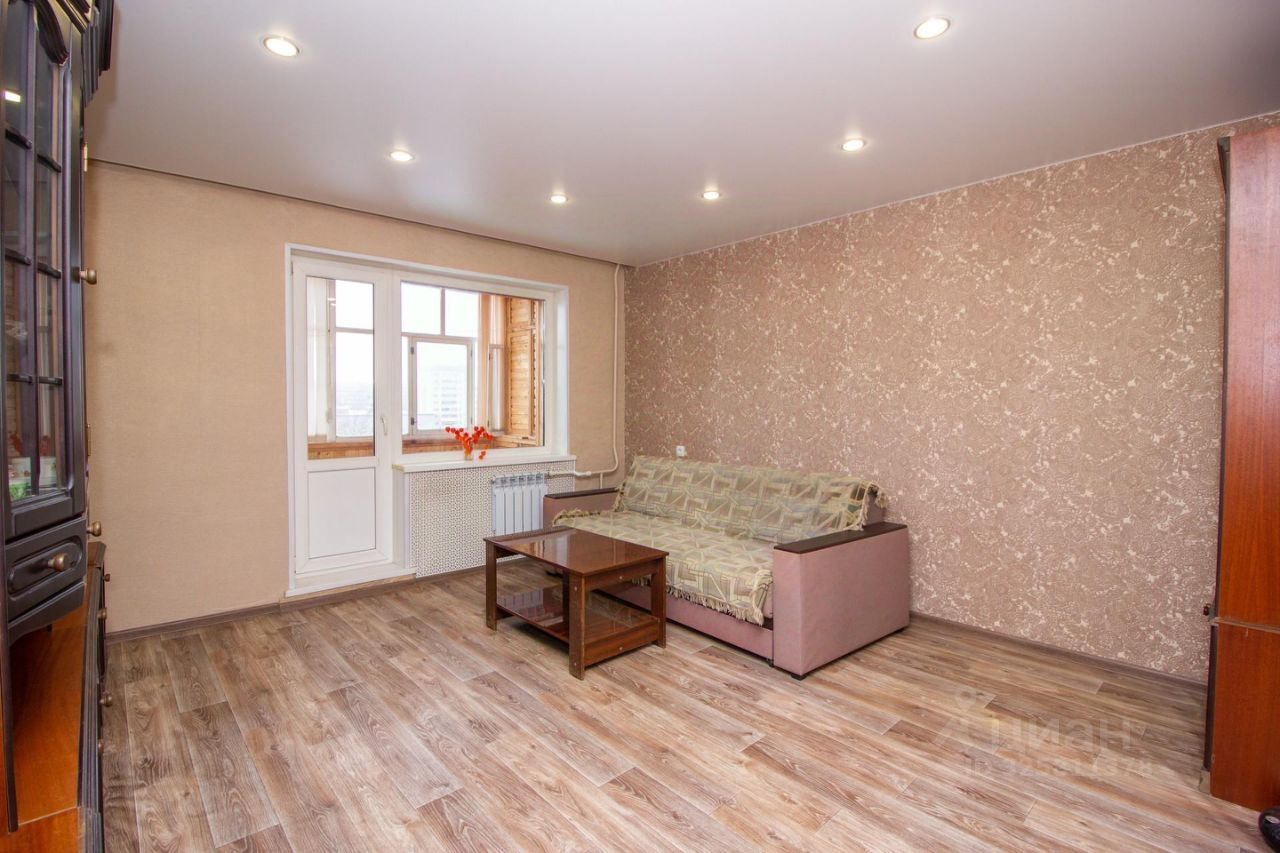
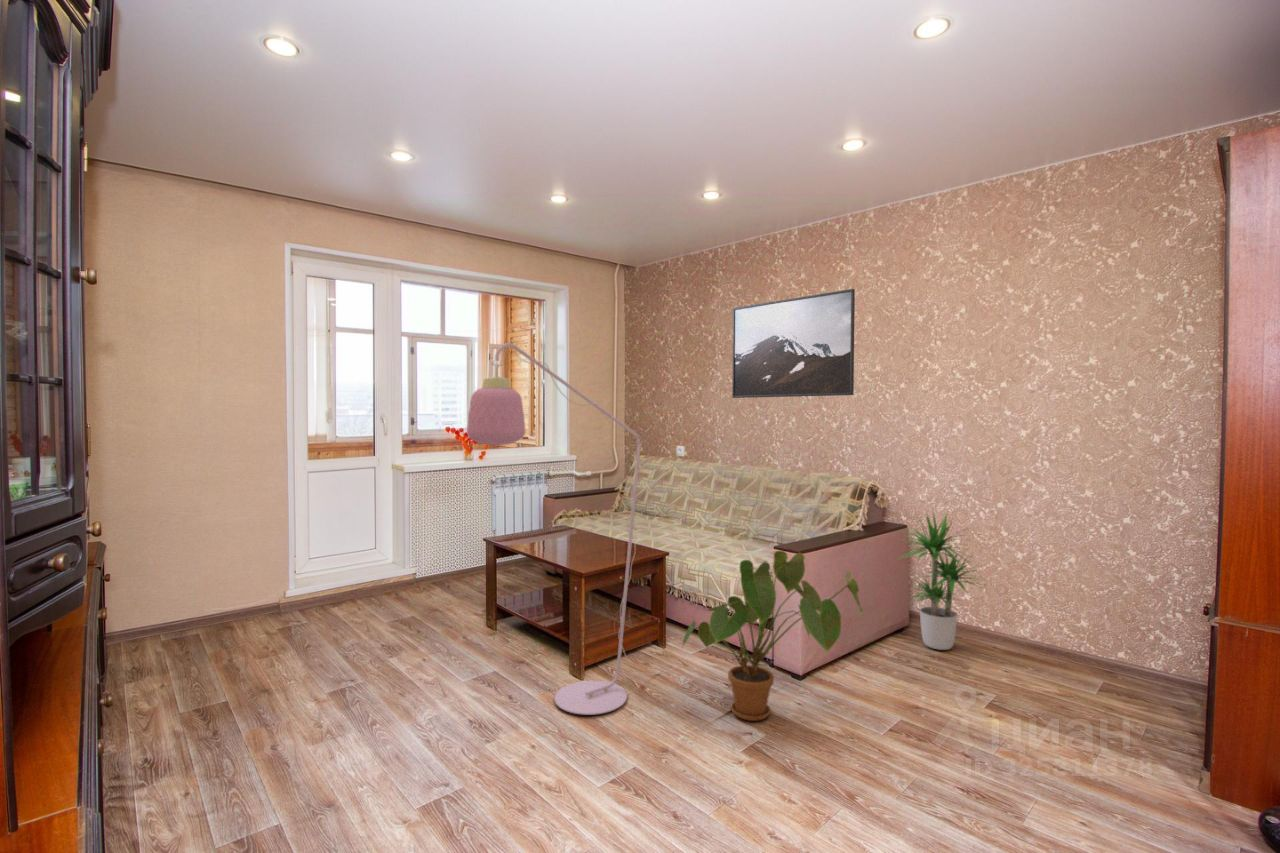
+ floor lamp (628, 520)
+ house plant (775, 633)
+ potted plant (940, 580)
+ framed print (788, 348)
